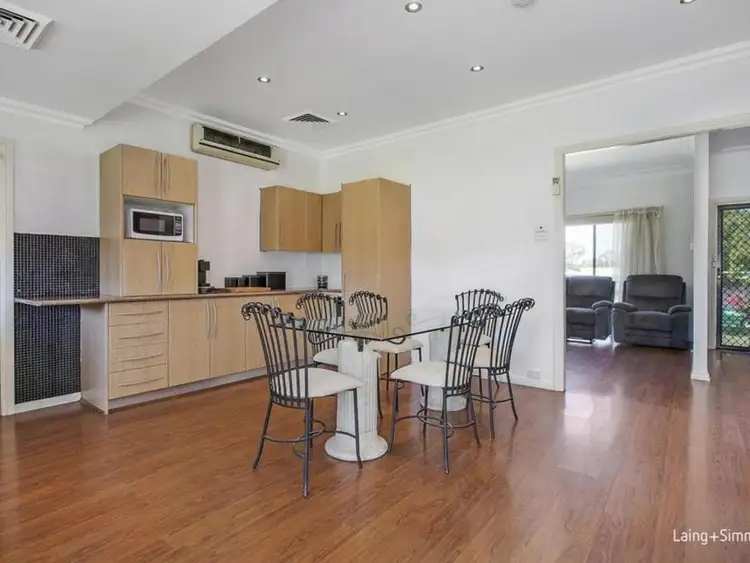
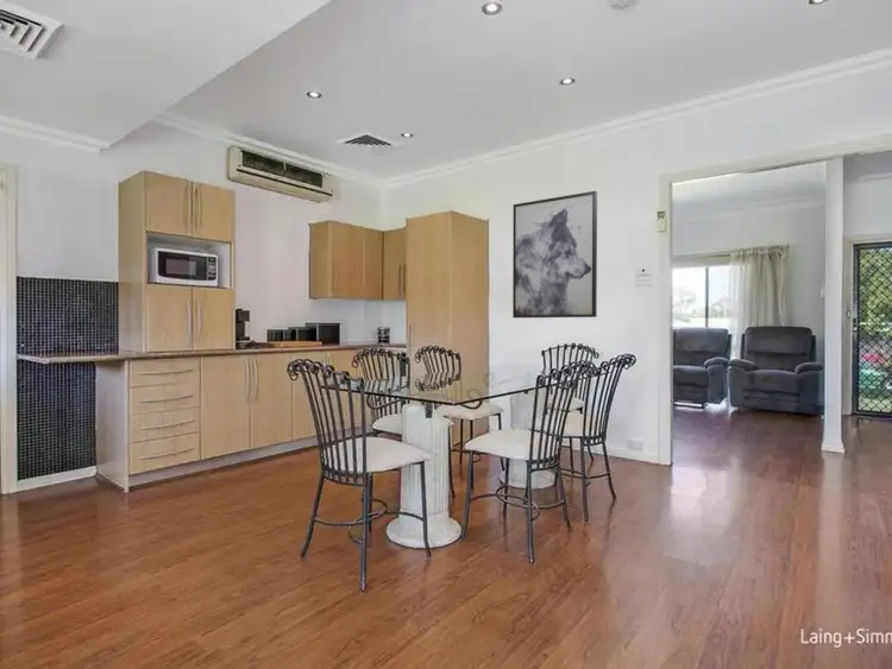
+ wall art (552, 258)
